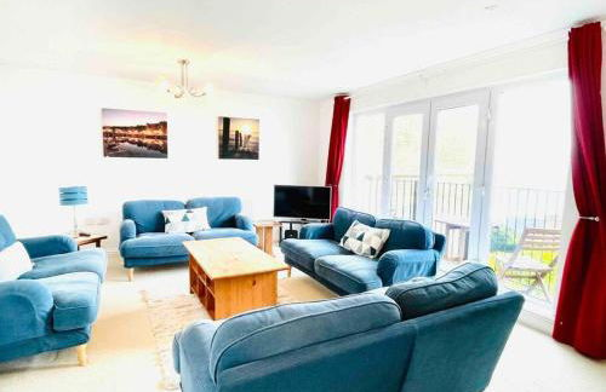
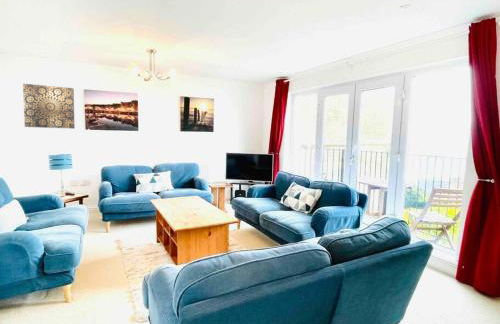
+ wall art (49, 107)
